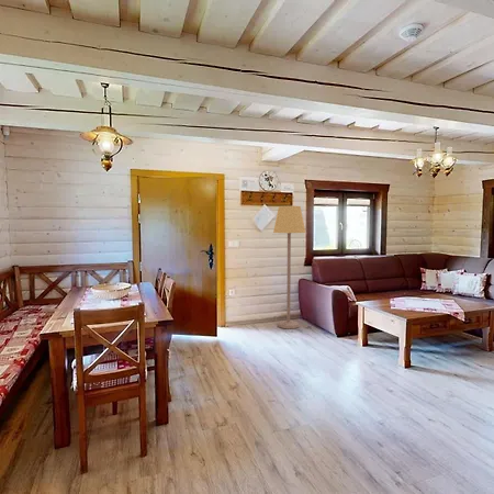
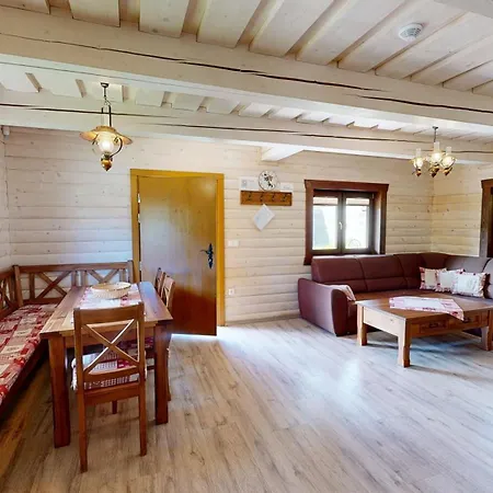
- lamp (289, 267)
